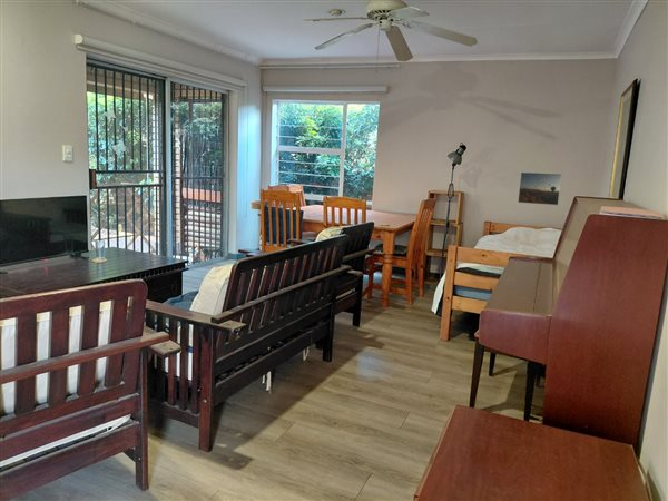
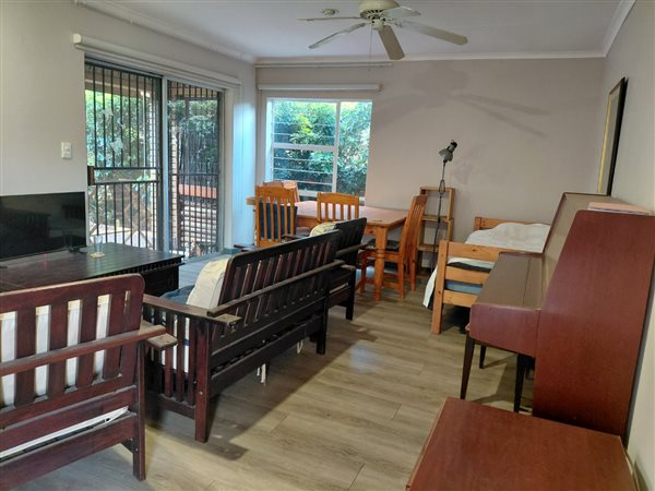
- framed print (539, 188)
